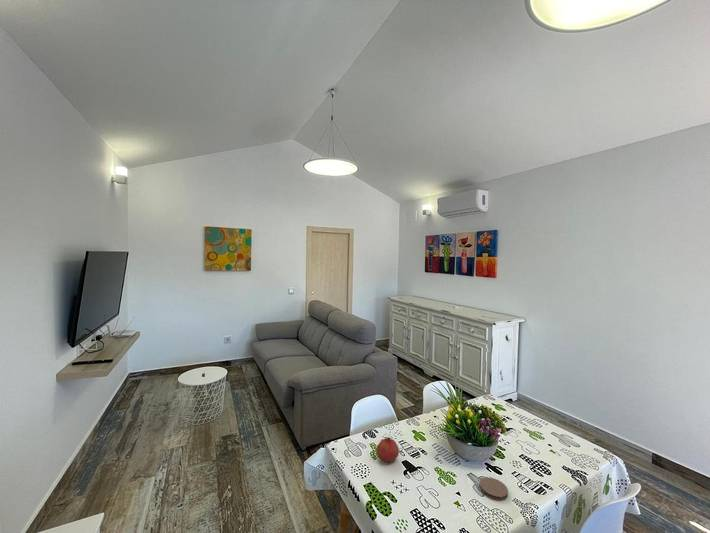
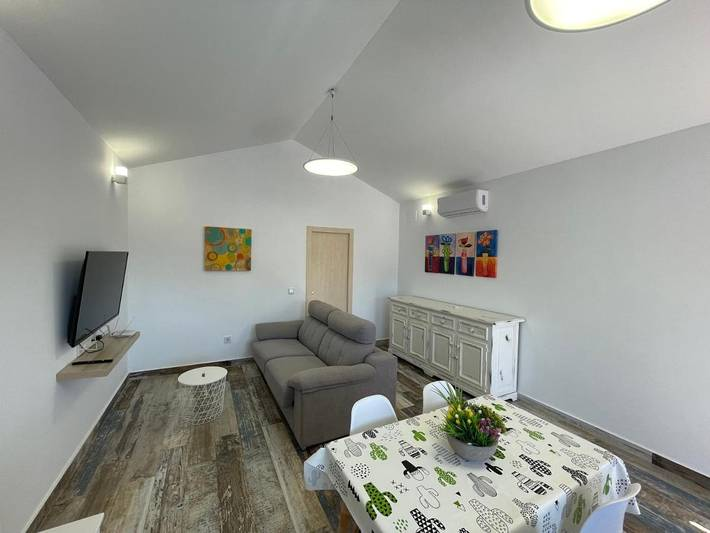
- coaster (493, 488)
- fruit (387, 447)
